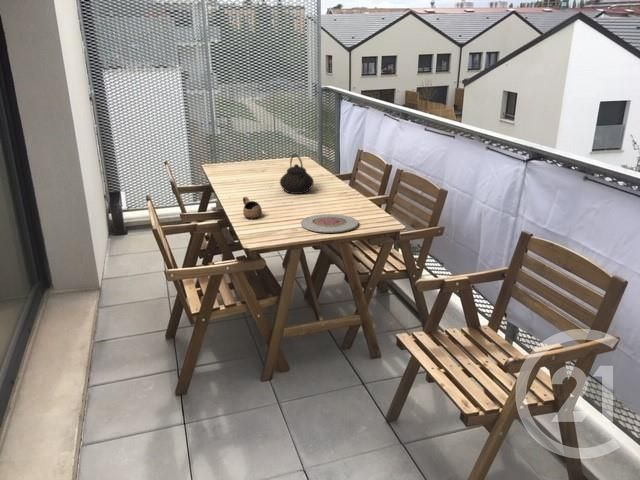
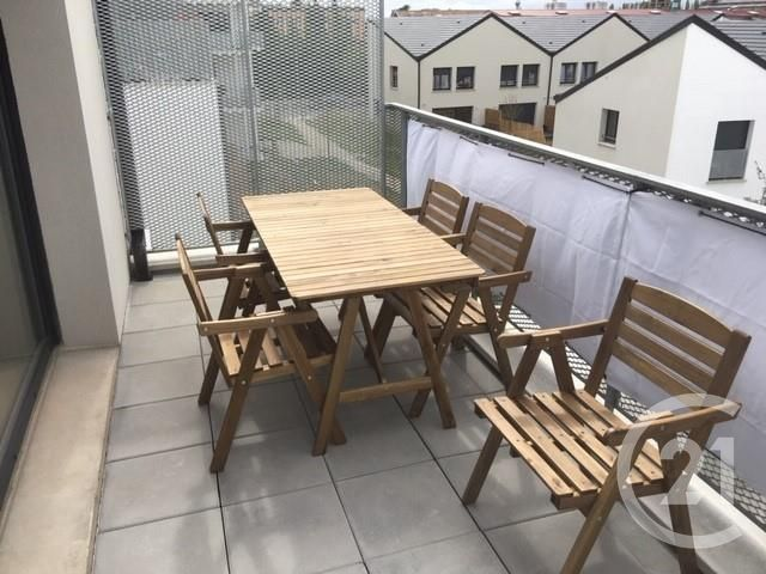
- plate (329, 222)
- cup (252, 207)
- teapot (298, 173)
